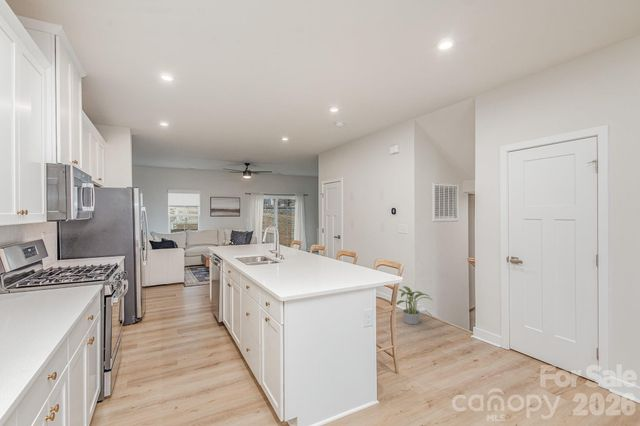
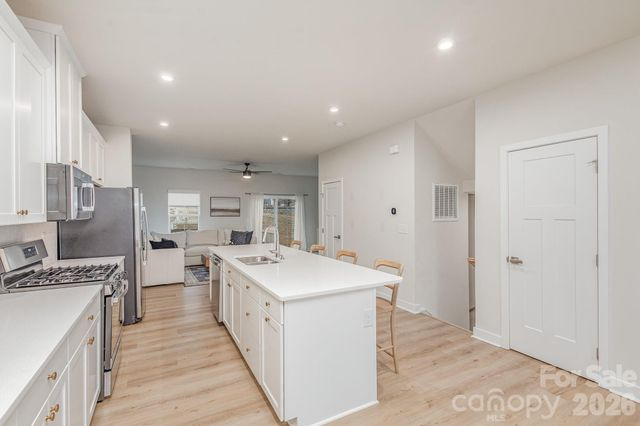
- potted plant (411, 305)
